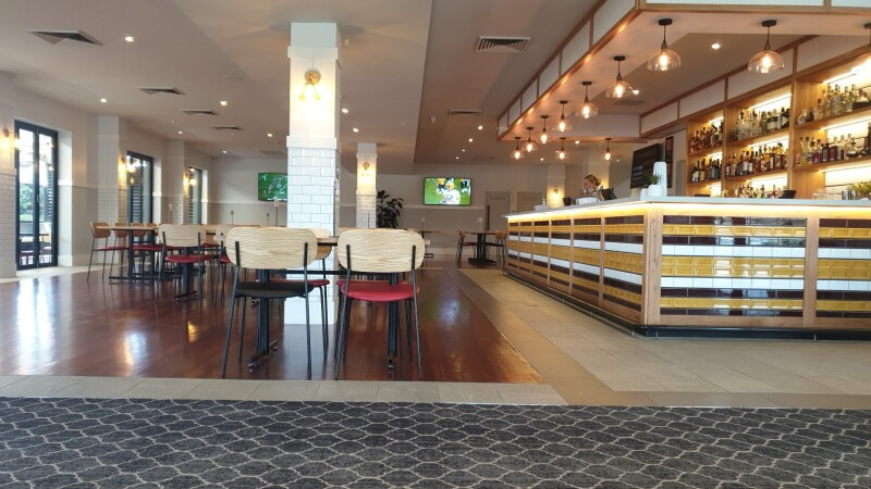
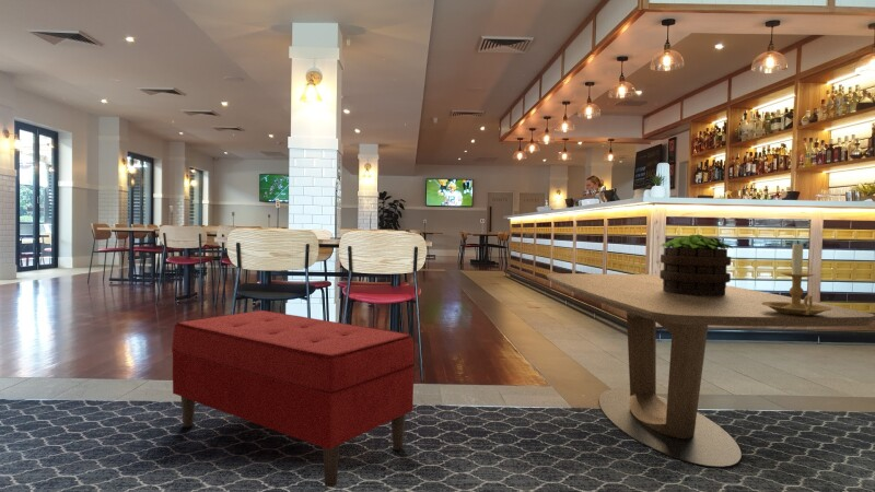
+ candle holder (796, 276)
+ dining table (655, 354)
+ bench (288, 382)
+ potted plant (695, 262)
